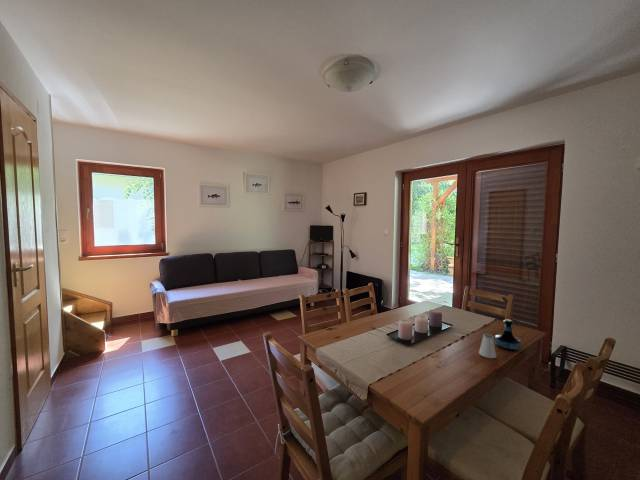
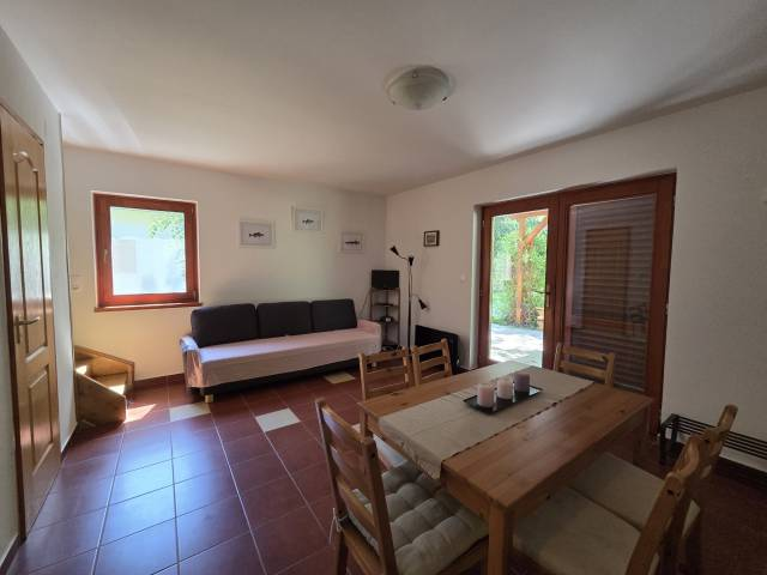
- tequila bottle (508, 333)
- saltshaker (487, 344)
